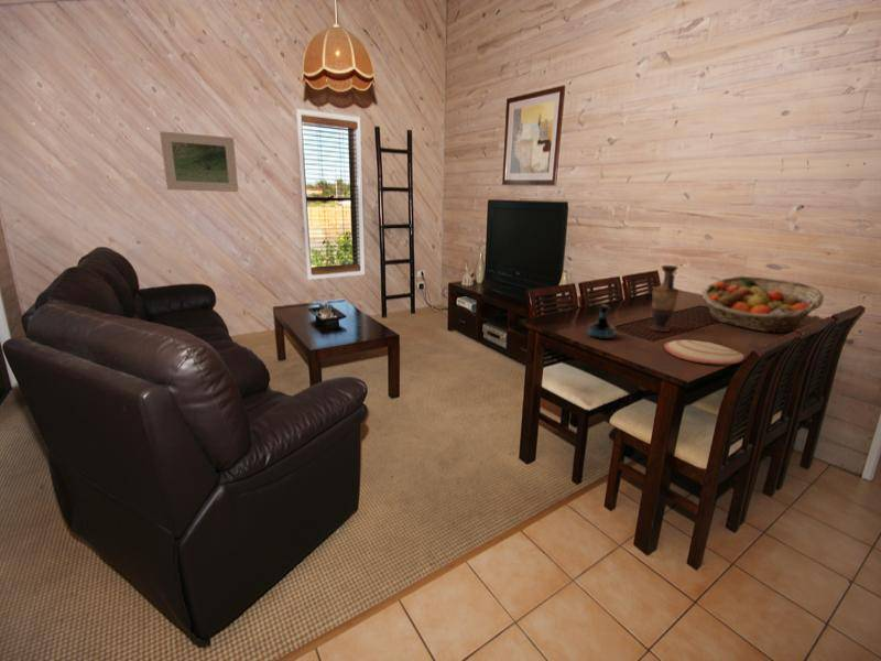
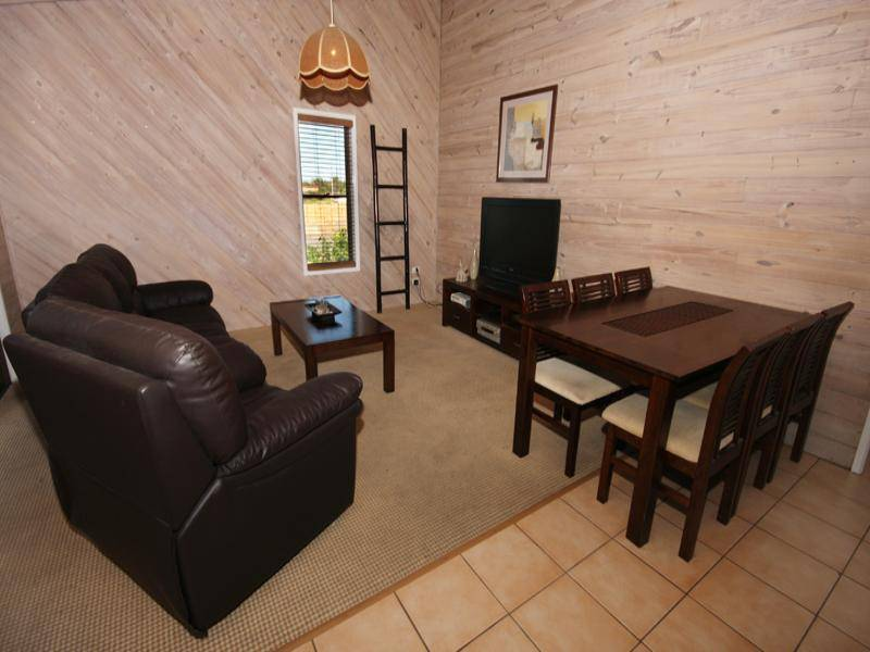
- vase (664, 297)
- fruit basket (757, 302)
- plate (703, 348)
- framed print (200, 163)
- tequila bottle (602, 321)
